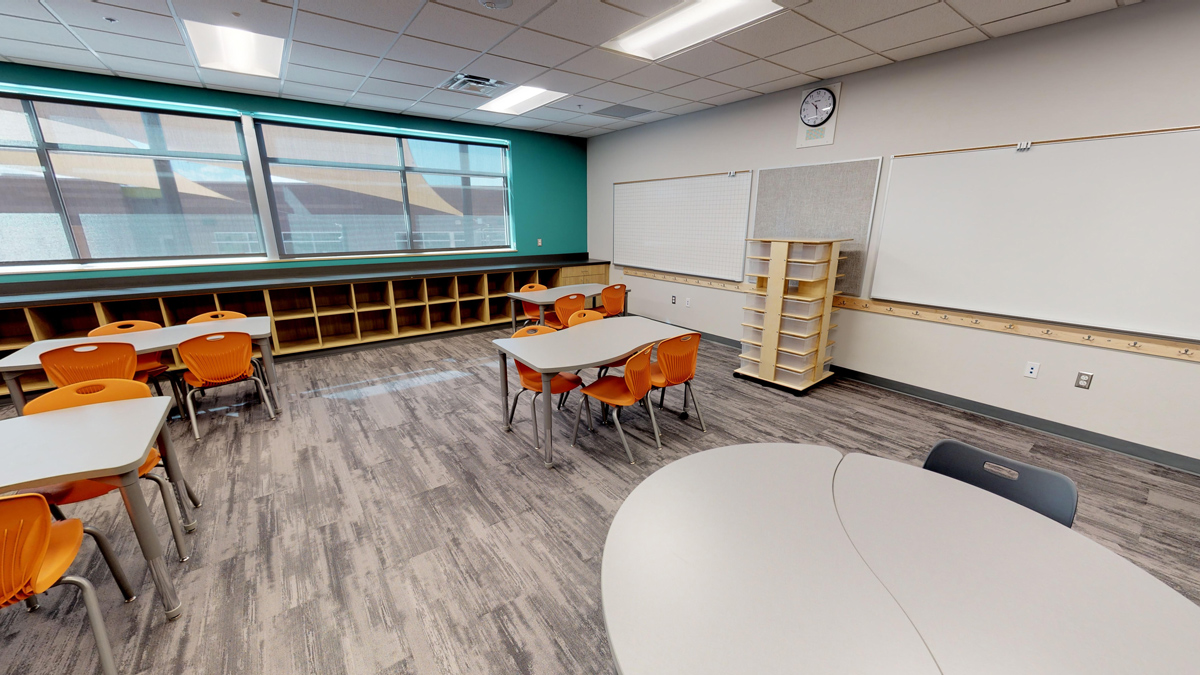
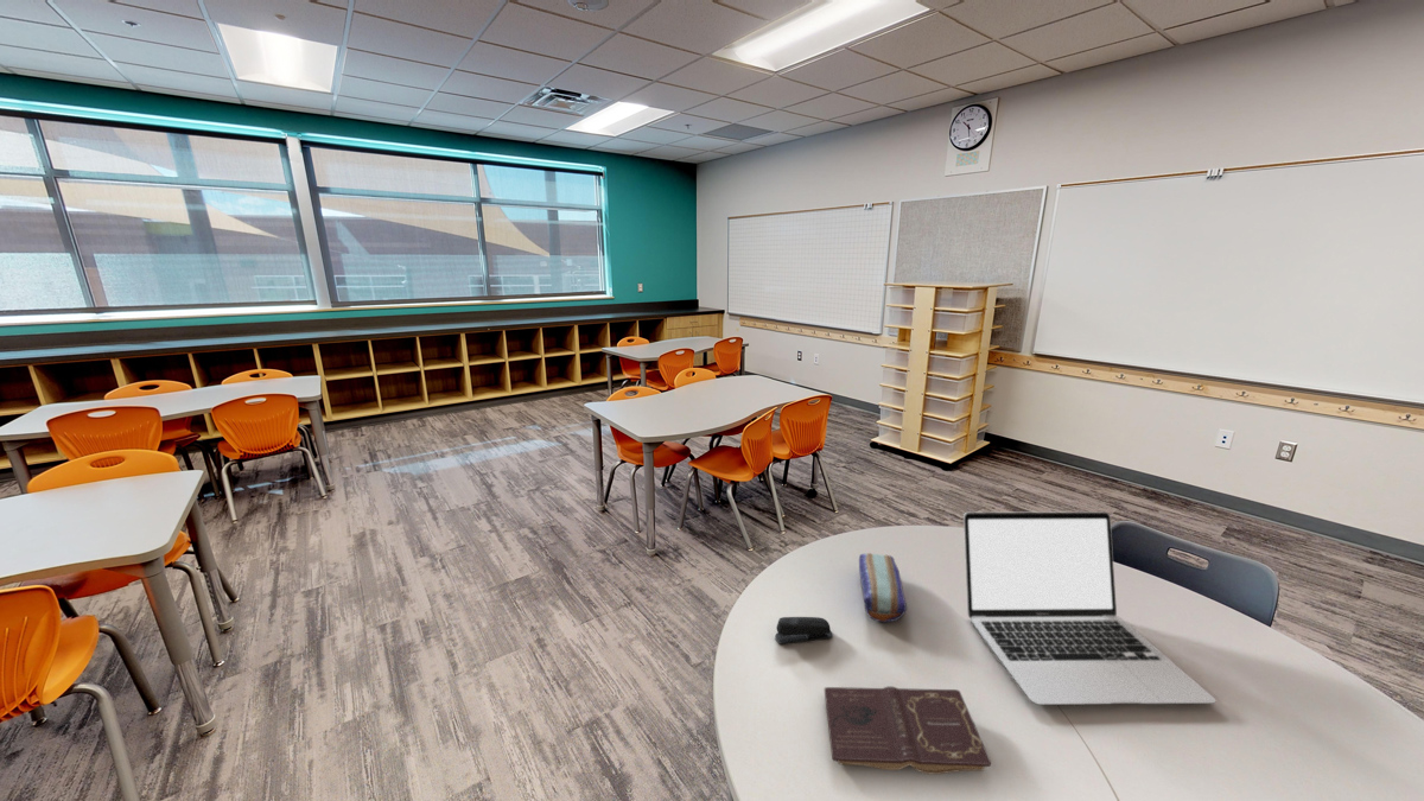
+ stapler (803, 627)
+ book (898, 724)
+ laptop (1075, 597)
+ pencil case (881, 583)
